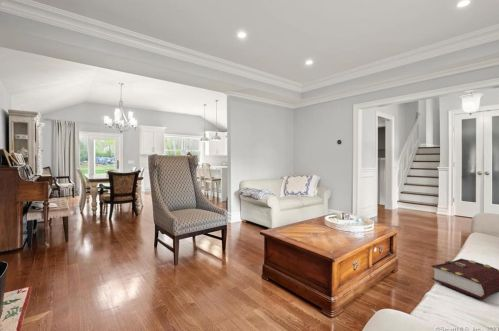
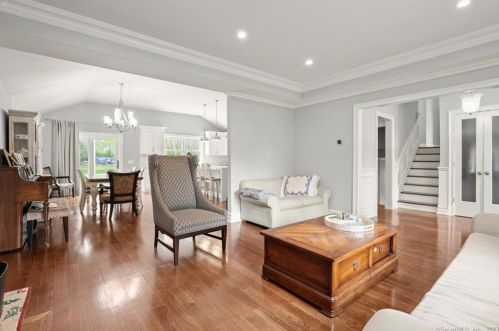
- book (471, 276)
